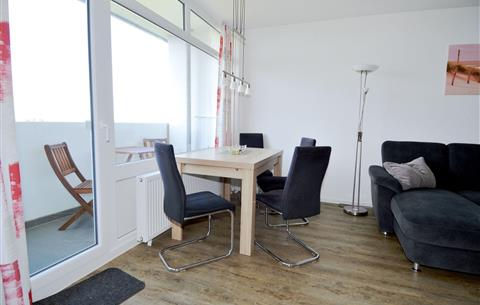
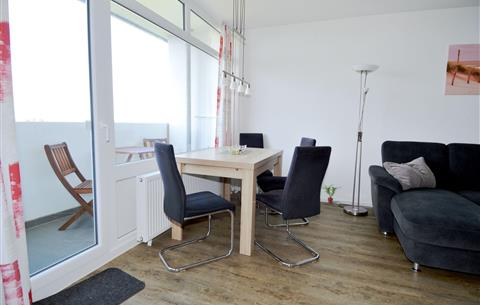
+ potted plant (331, 193)
